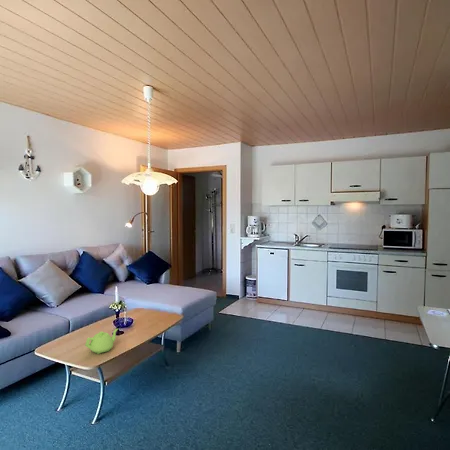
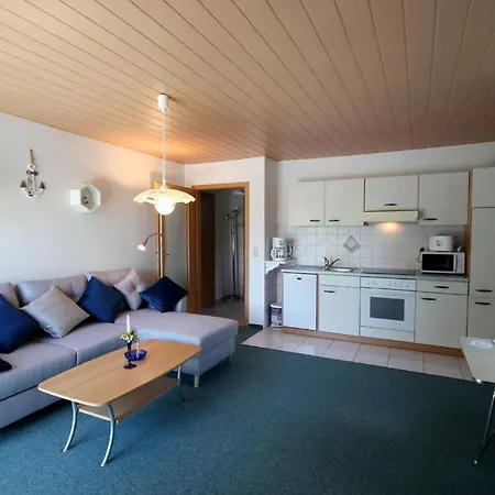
- teapot (102, 341)
